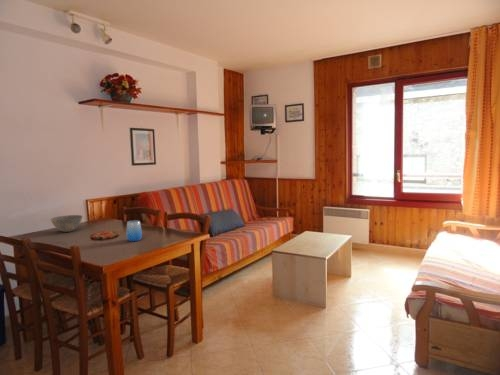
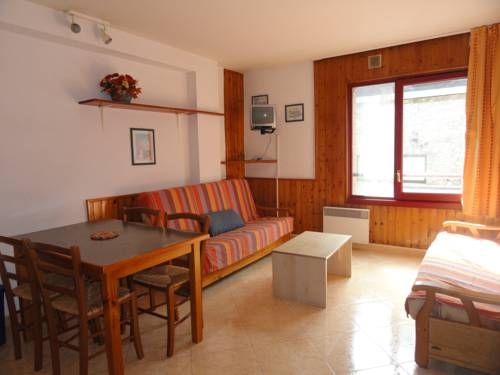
- bowl (67, 224)
- cup (134, 230)
